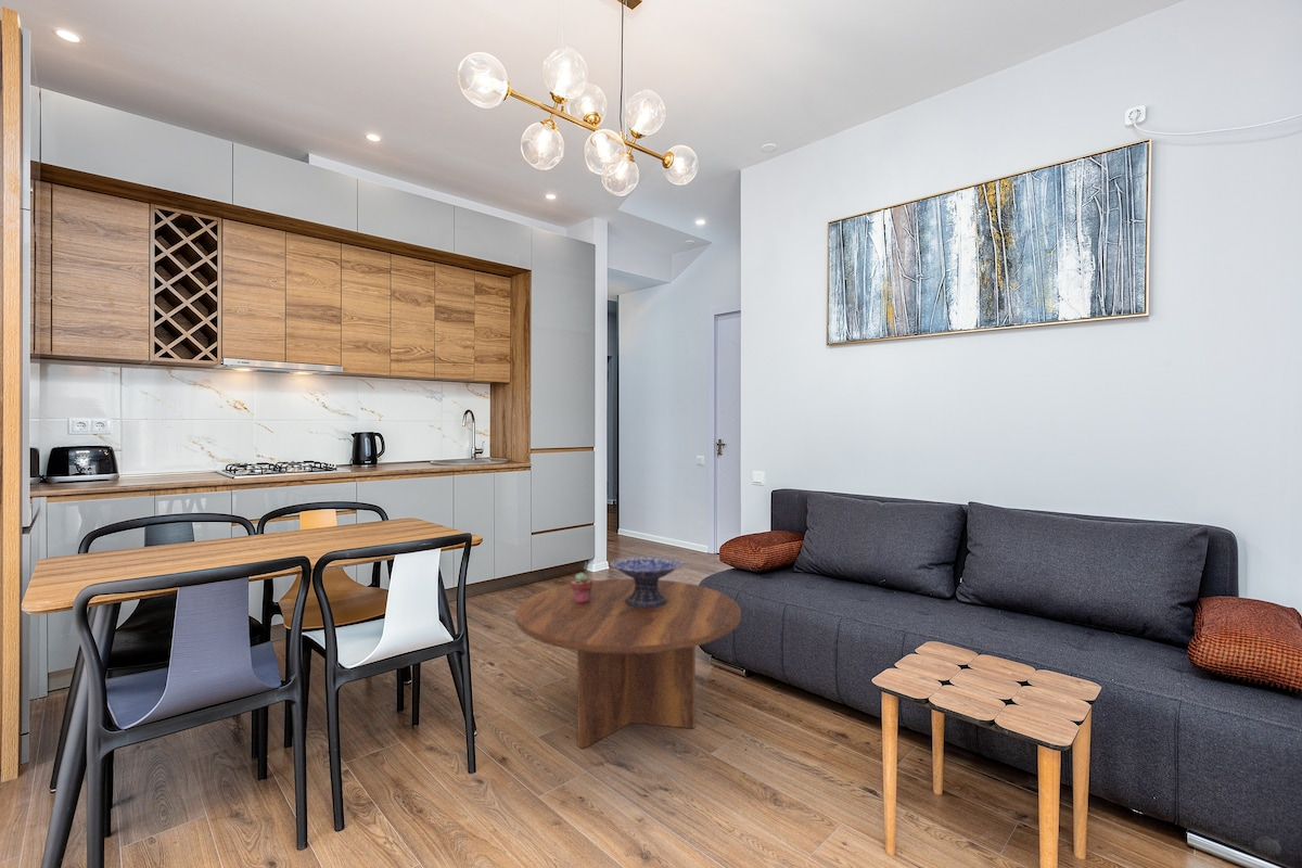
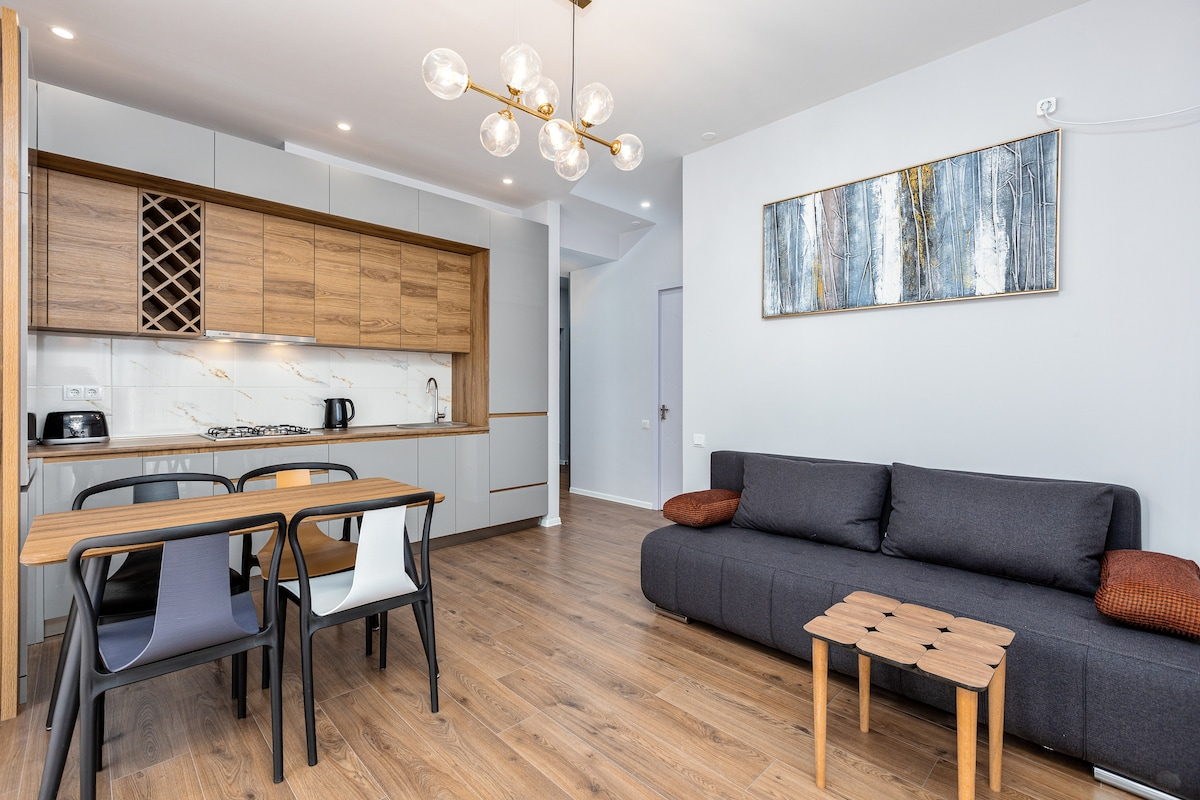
- coffee table (628, 662)
- potted succulent (582, 586)
- decorative bowl (646, 582)
